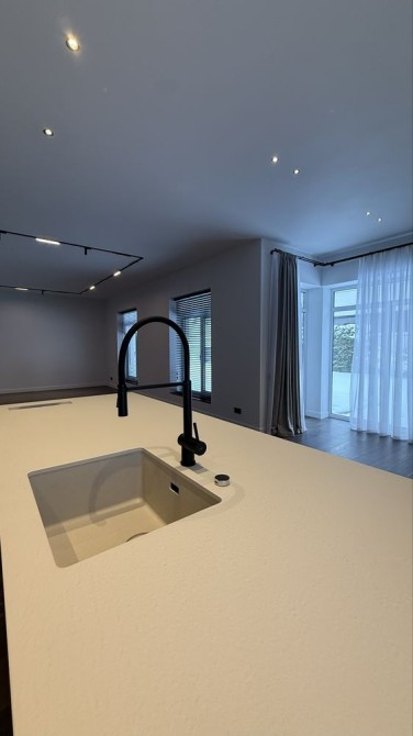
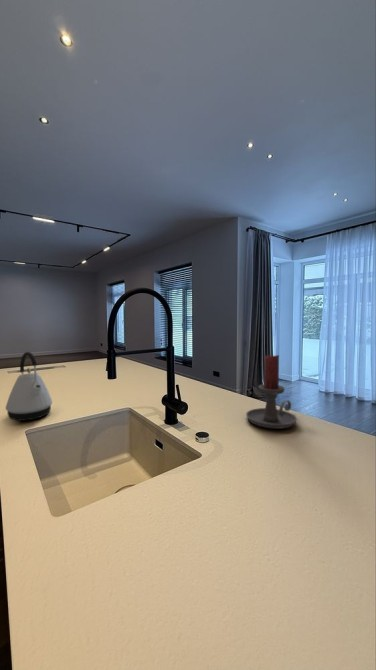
+ kettle (29, 384)
+ candle holder (275, 386)
